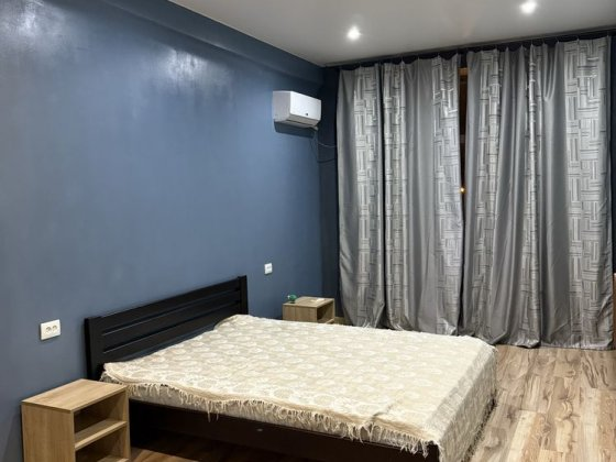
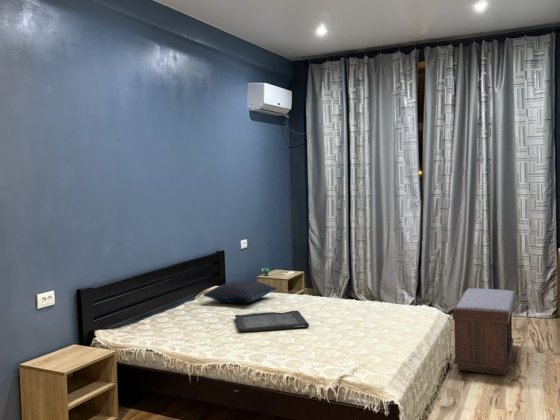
+ bench (485, 327)
+ pillow (240, 291)
+ serving tray (270, 320)
